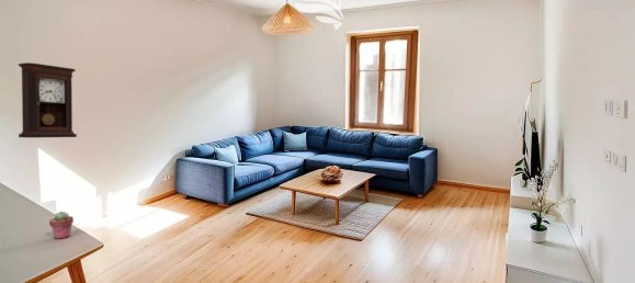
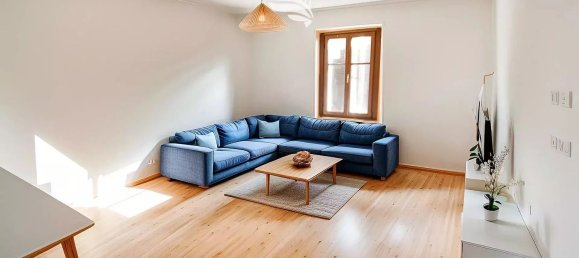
- pendulum clock (49, 102)
- potted succulent (61, 224)
